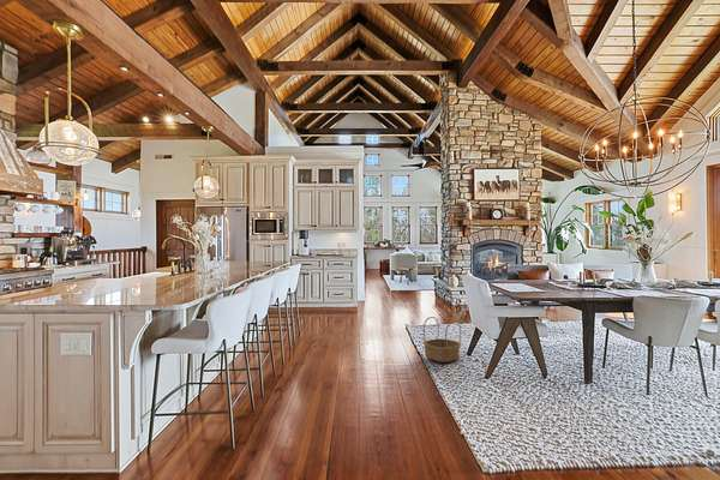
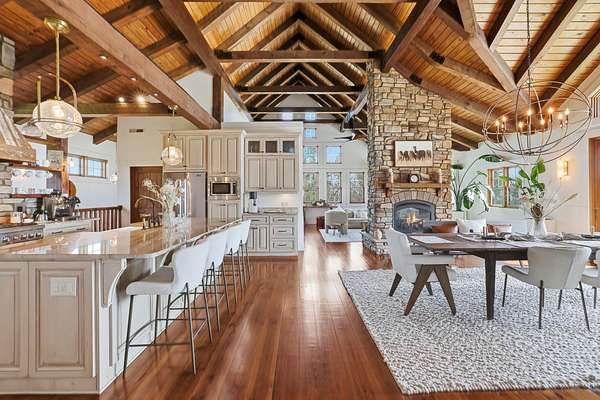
- basket (442, 338)
